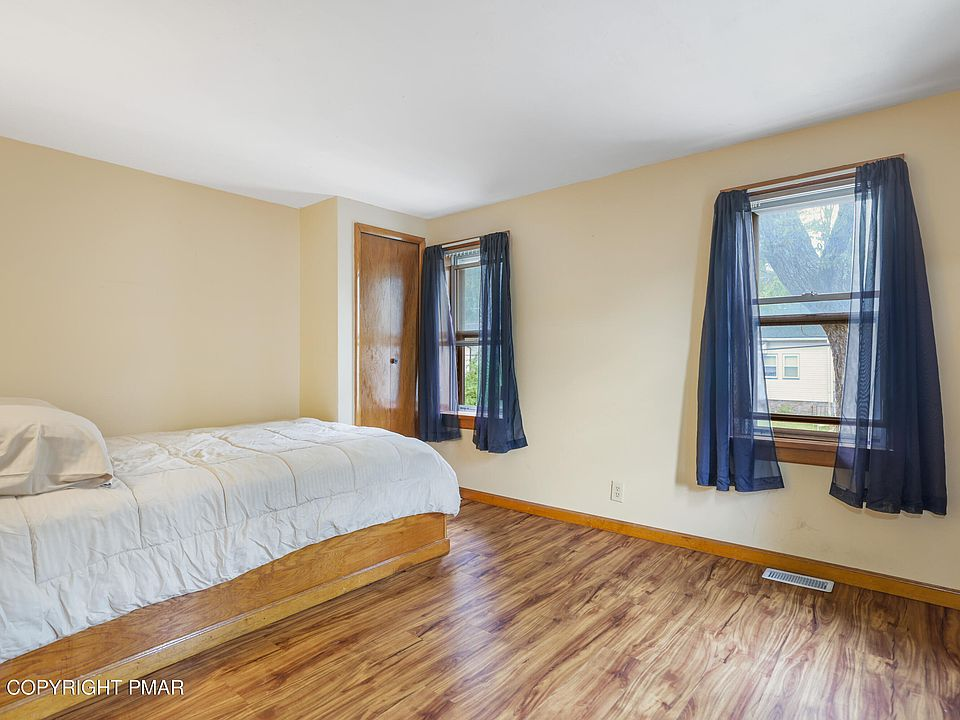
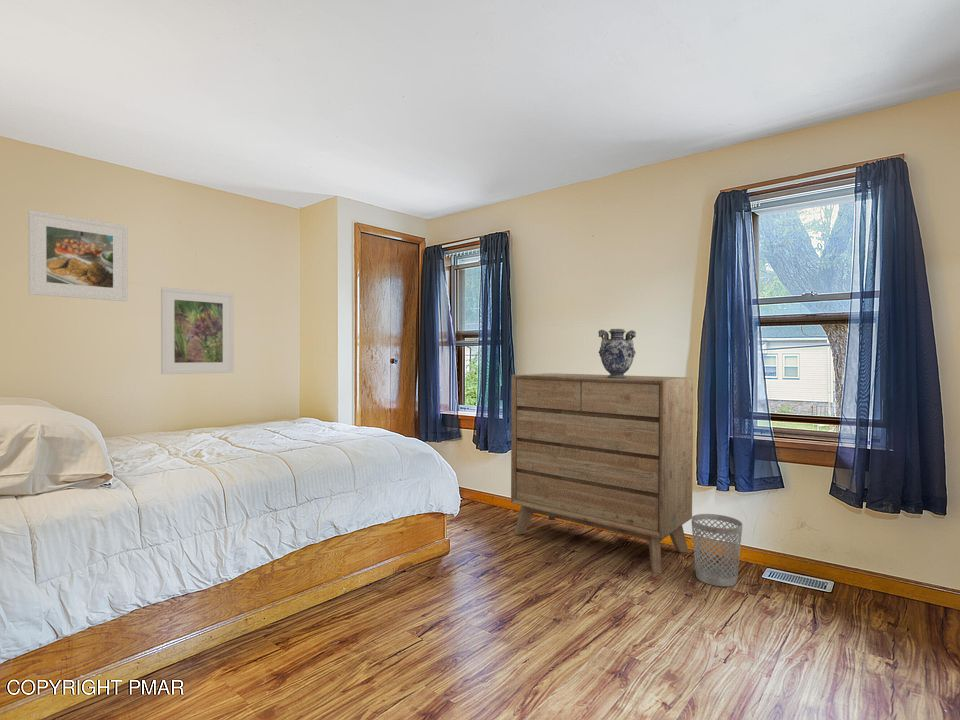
+ decorative vase (616, 353)
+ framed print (80, 258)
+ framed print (198, 332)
+ wastebasket (716, 549)
+ dresser (597, 459)
